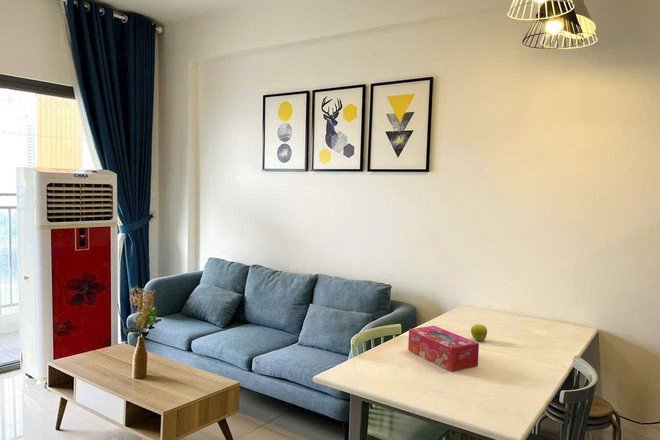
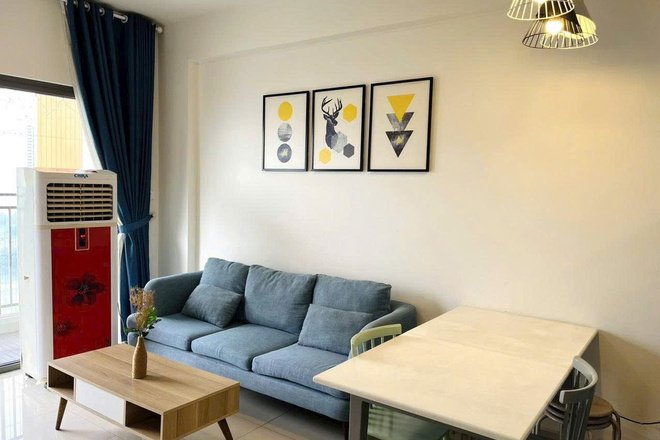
- tissue box (441, 346)
- fruit (478, 332)
